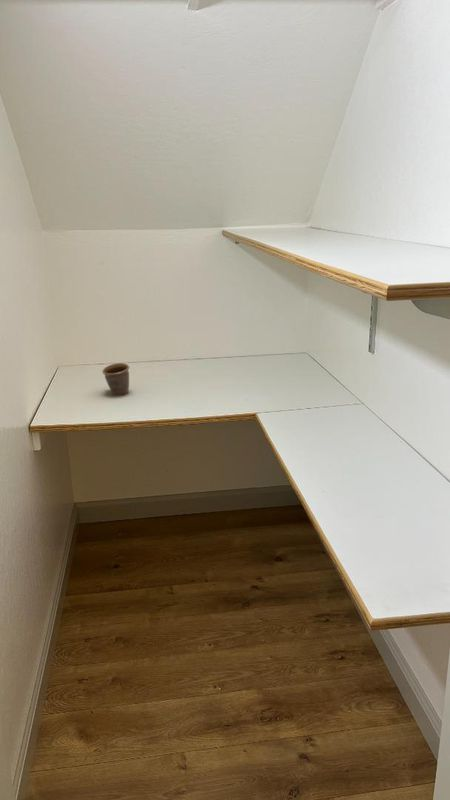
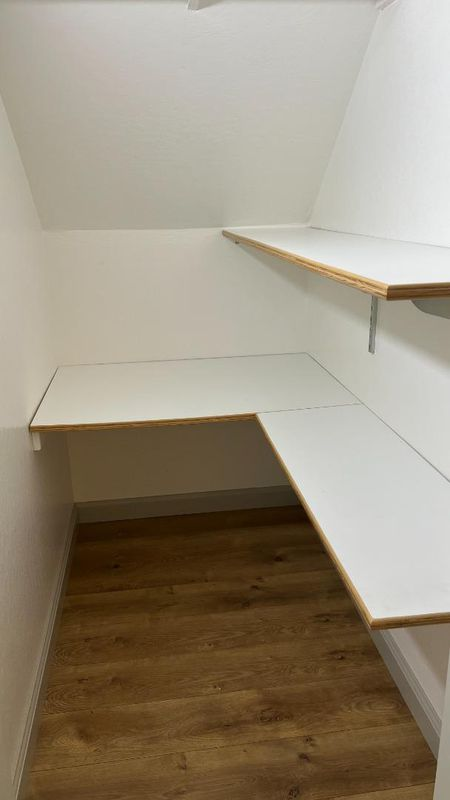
- mug (116, 379)
